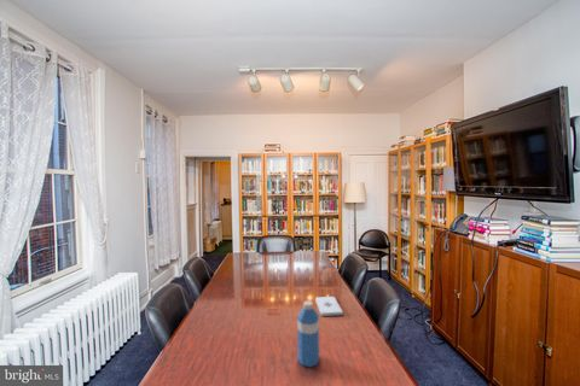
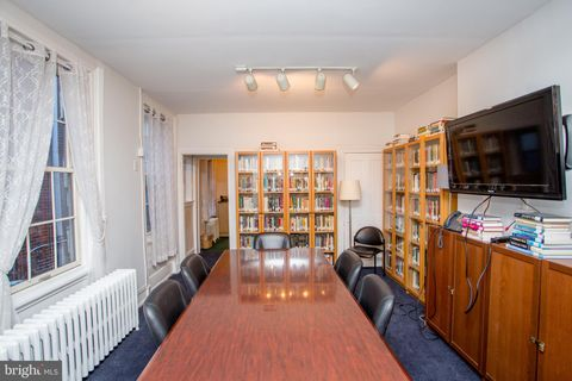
- notepad (327, 305)
- water bottle (308, 331)
